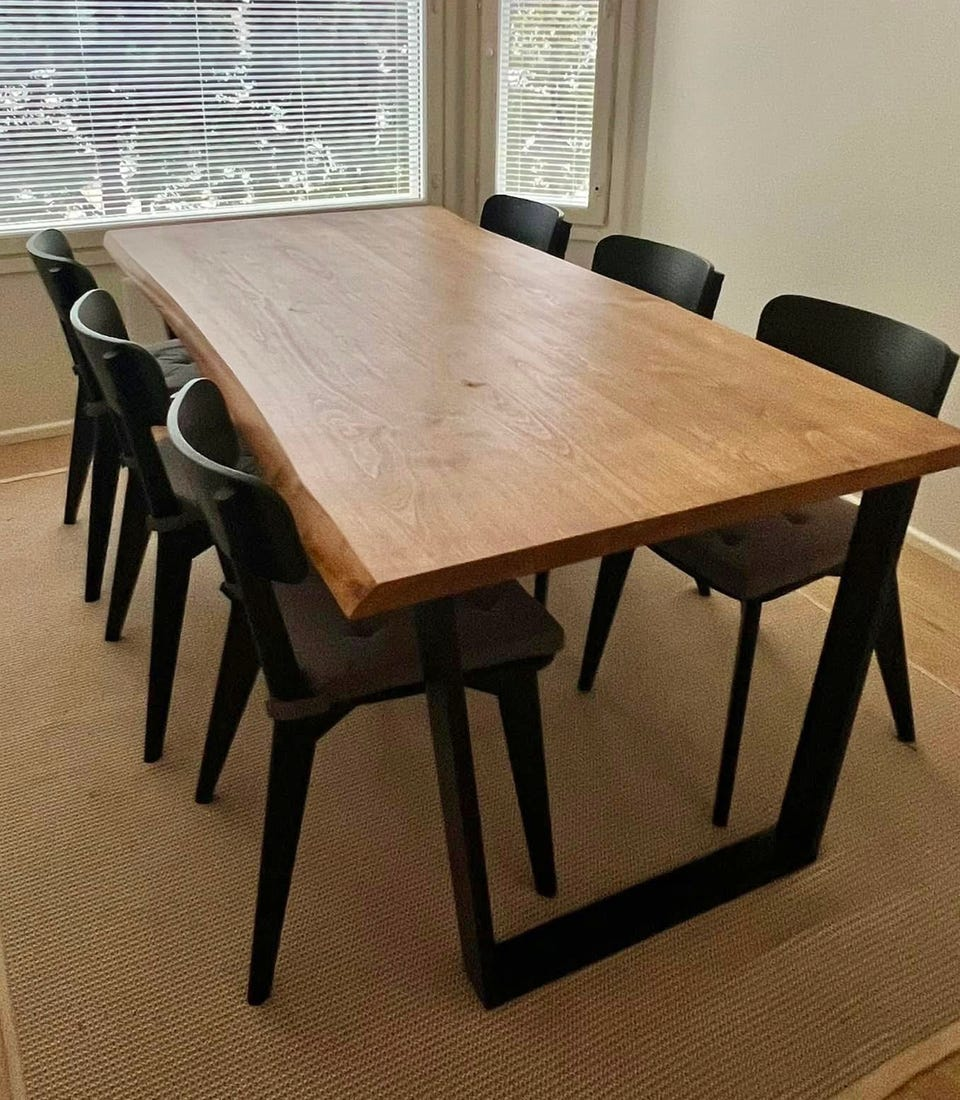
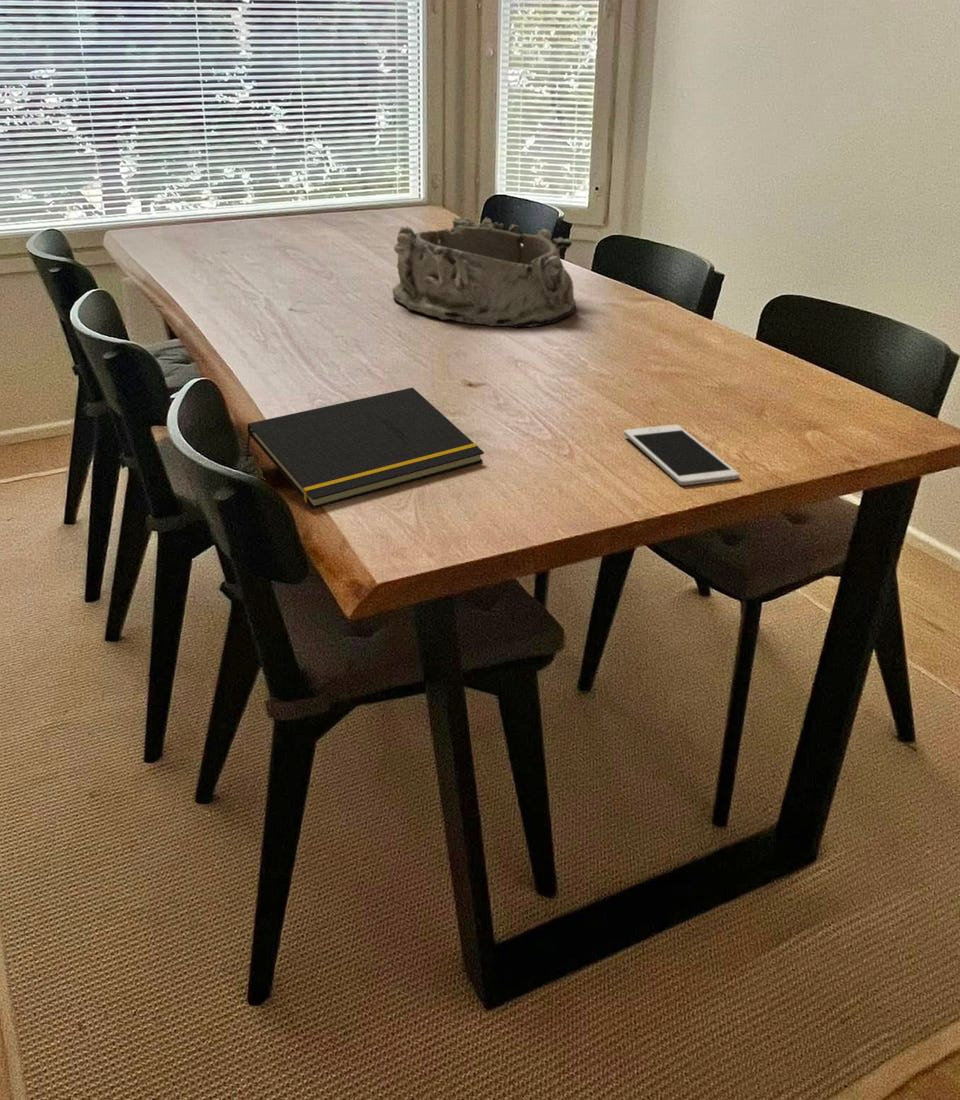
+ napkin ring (484, 266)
+ notepad (366, 442)
+ cell phone (679, 453)
